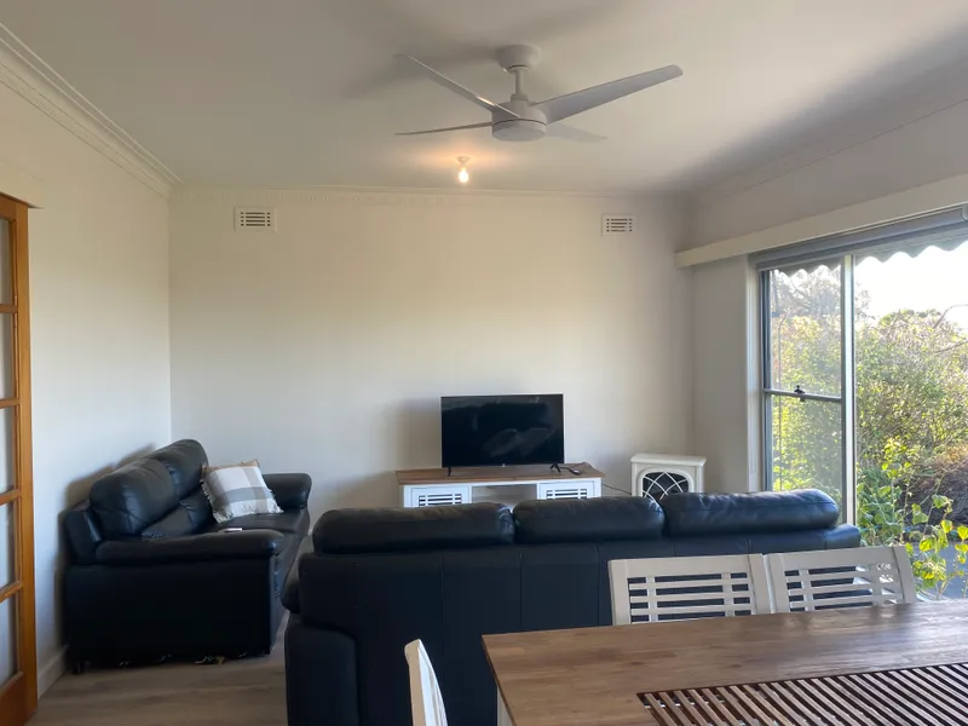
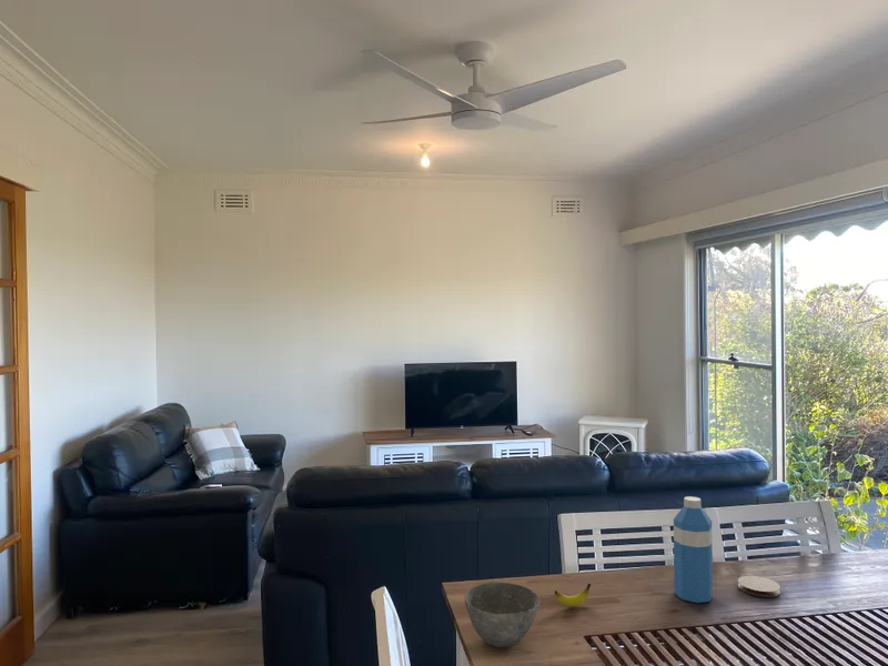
+ bowl (502, 618)
+ water bottle (693, 546)
+ coaster (758, 585)
+ banana (573, 596)
